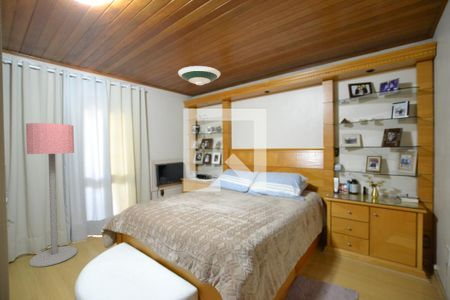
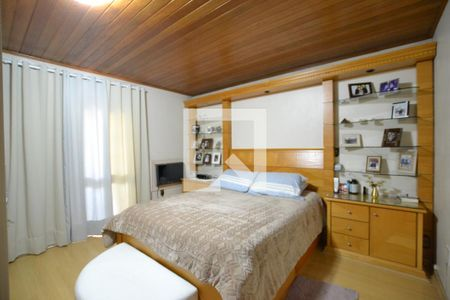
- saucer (199, 79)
- floor lamp (52, 191)
